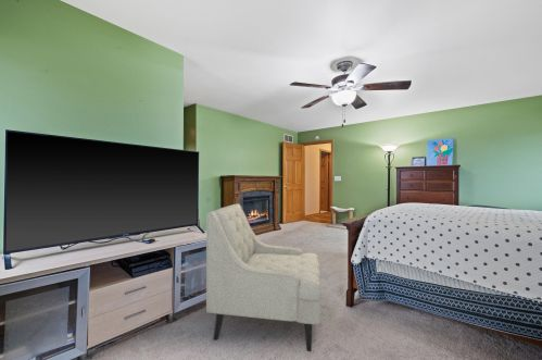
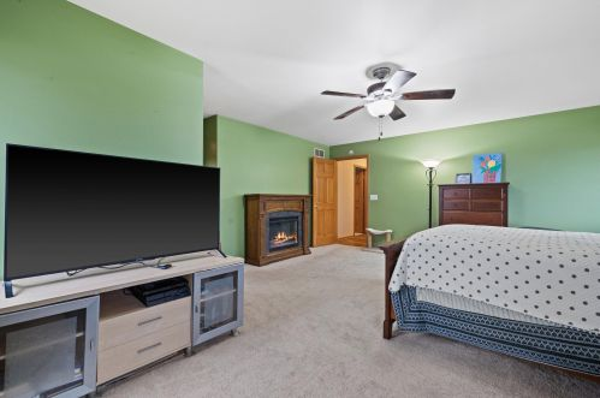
- chair (269, 263)
